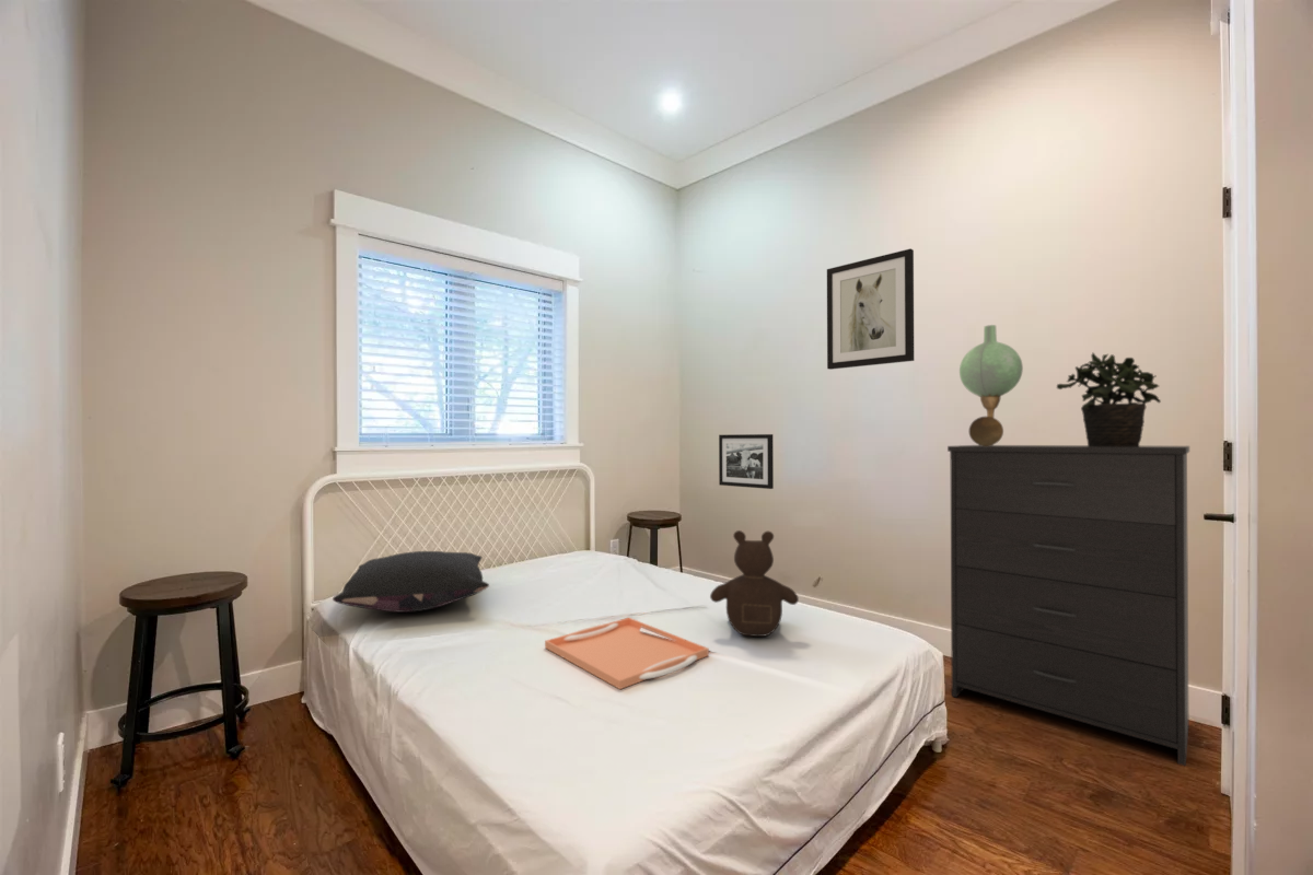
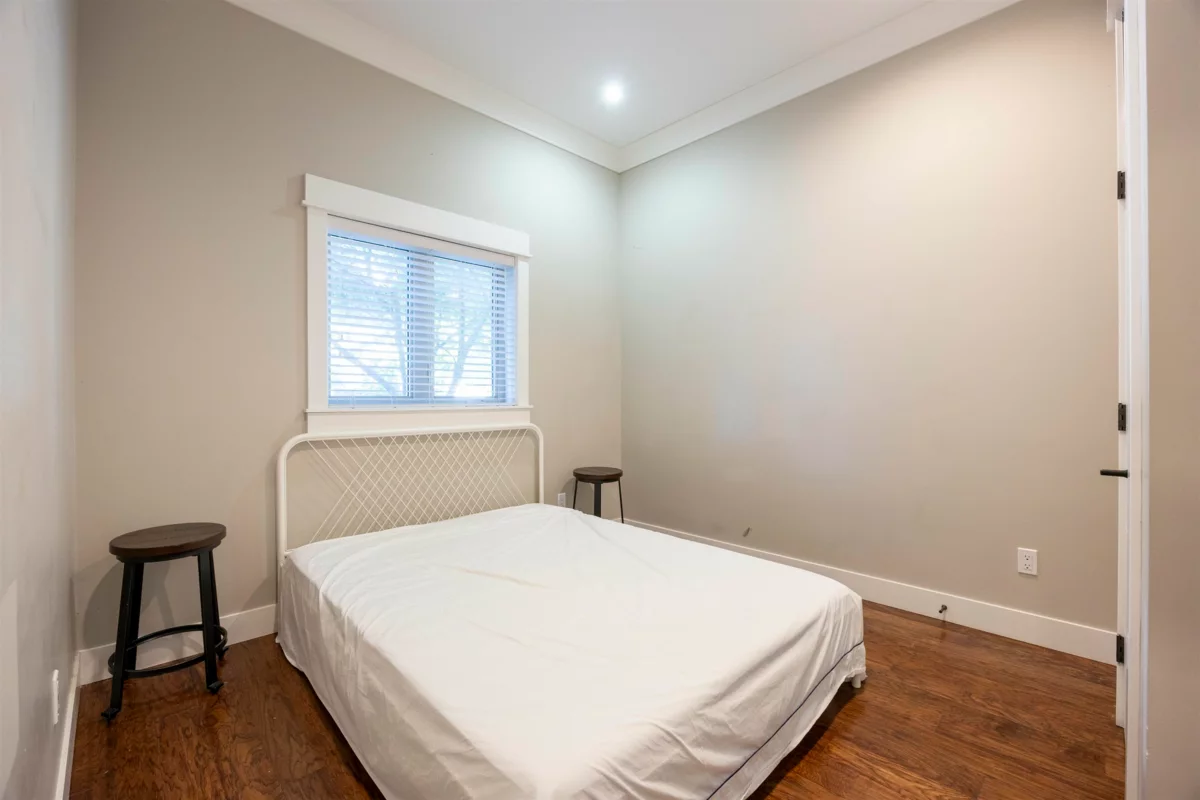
- picture frame (744, 460)
- serving tray (625, 648)
- pillow (419, 576)
- wall lamp (990, 385)
- teddy bear (753, 579)
- potted plant (1106, 398)
- wall art (868, 312)
- dresser (1062, 578)
